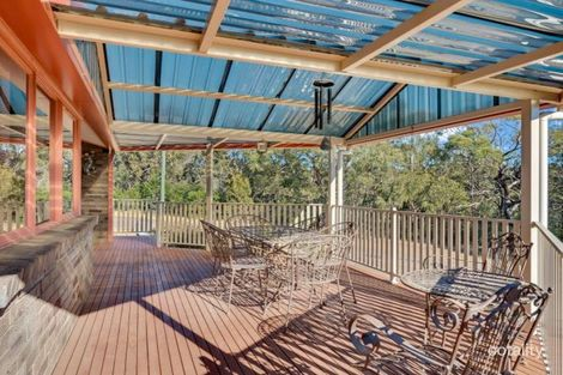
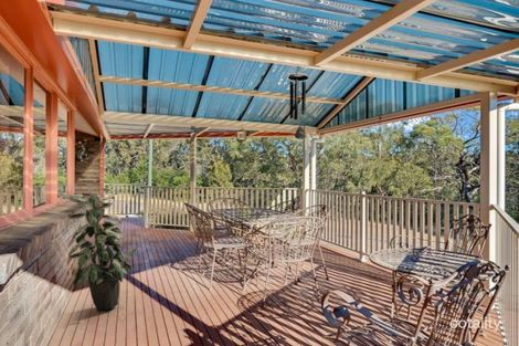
+ indoor plant (99, 249)
